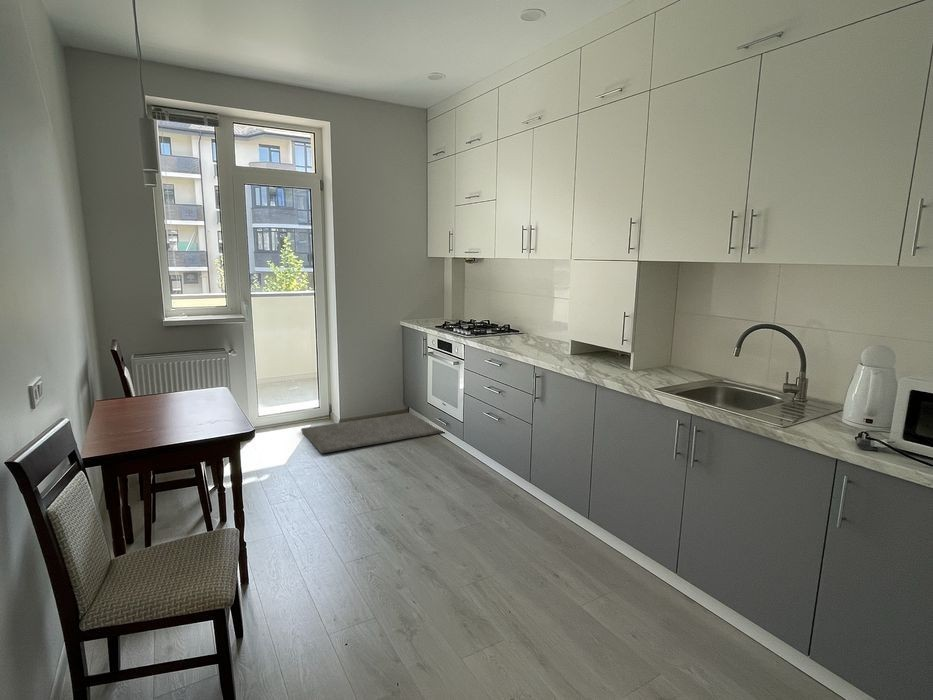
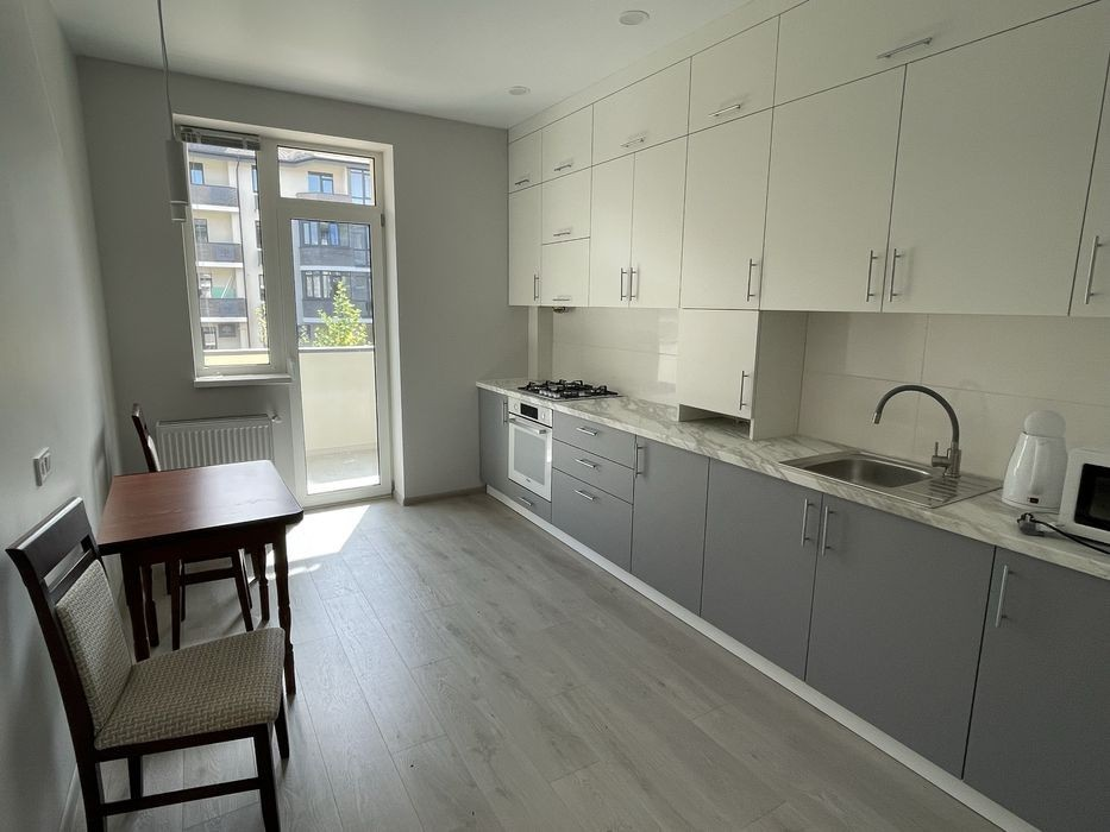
- rug (397, 426)
